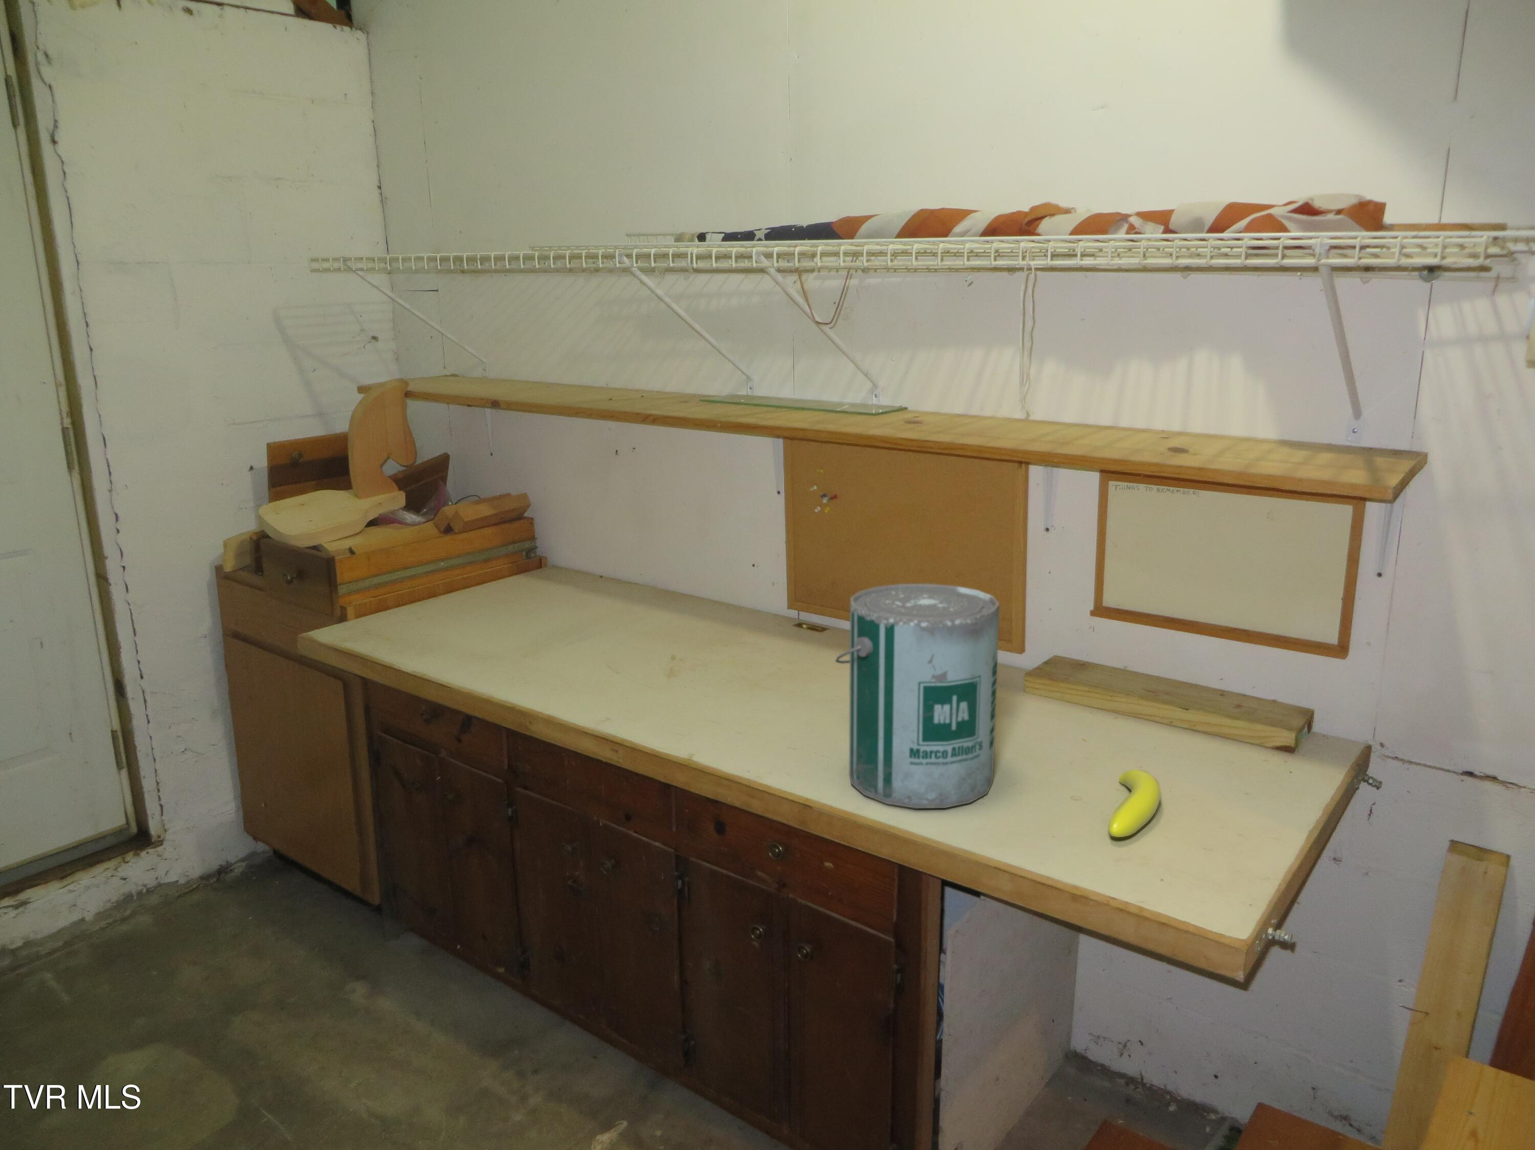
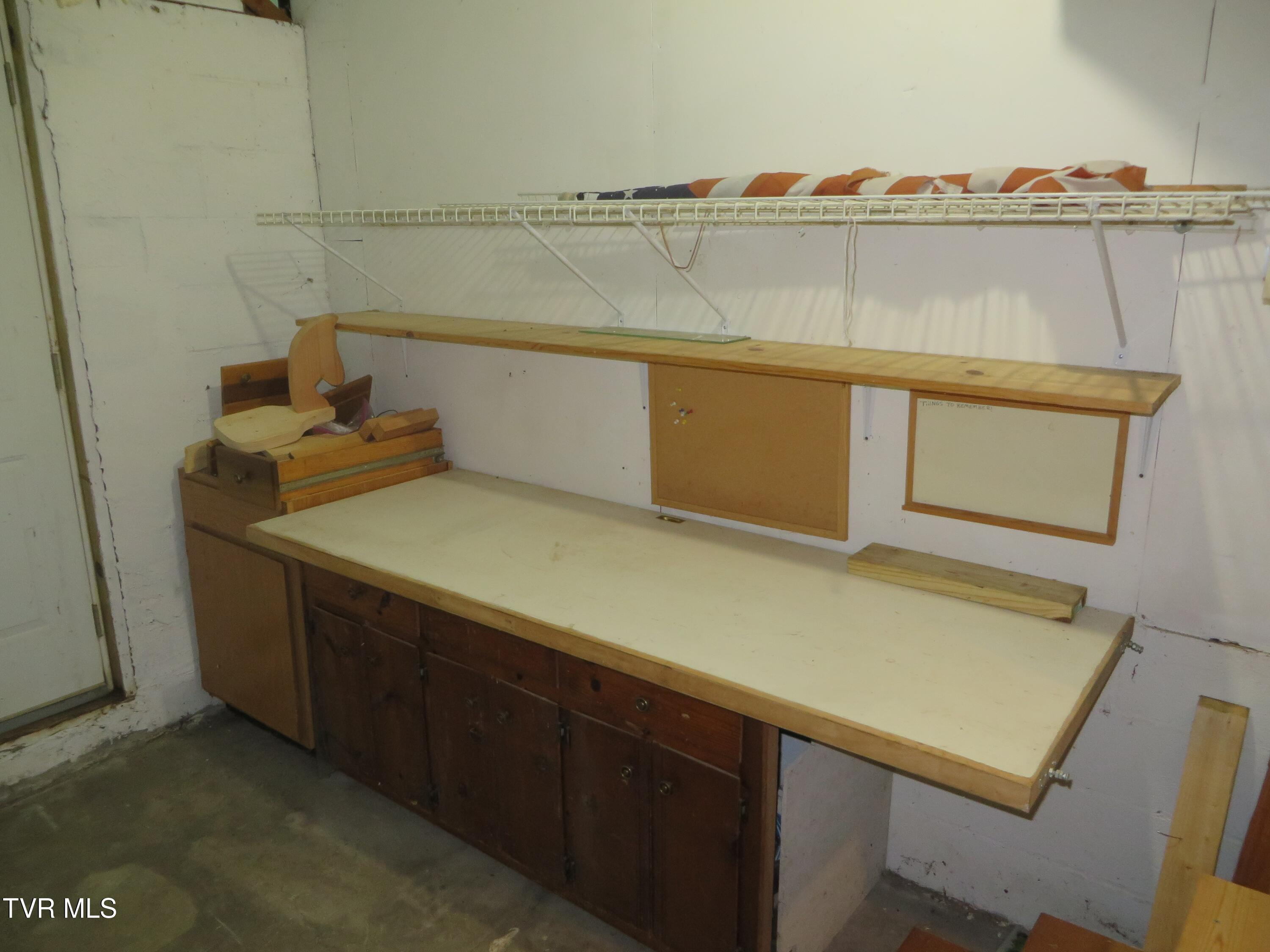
- paint can (921, 690)
- banana (1125, 800)
